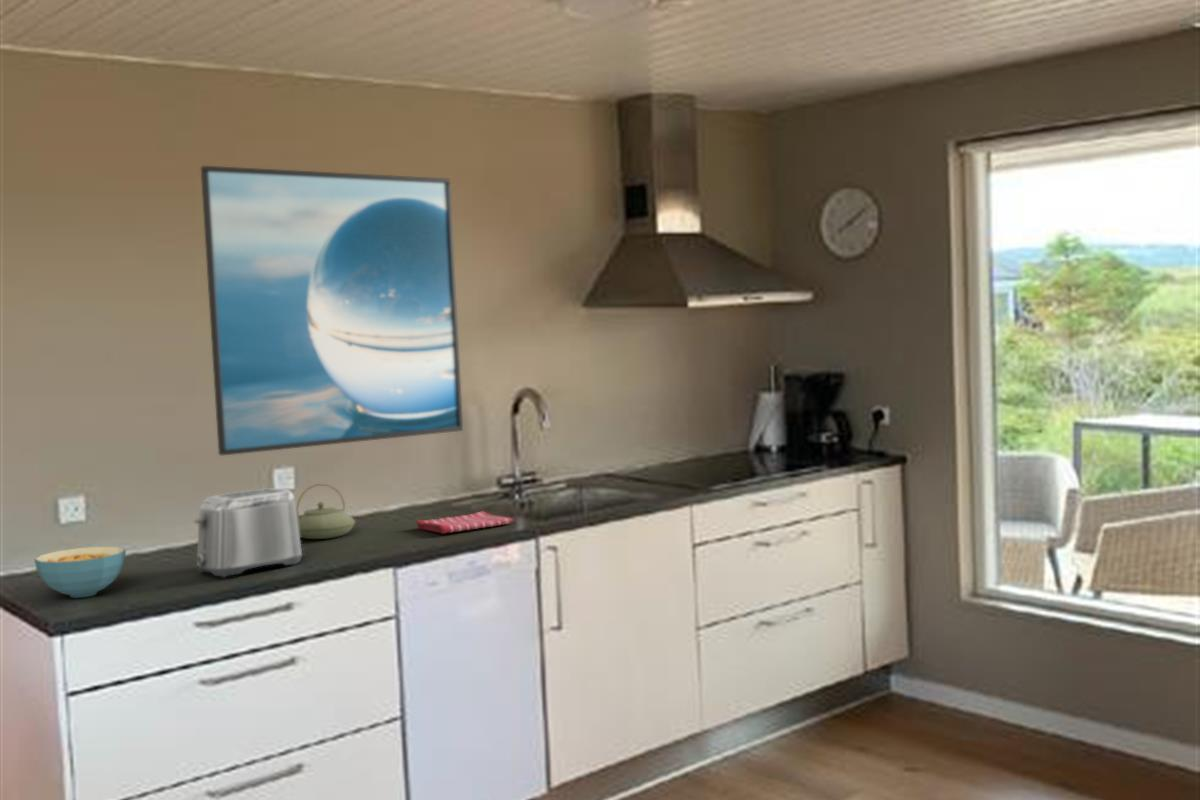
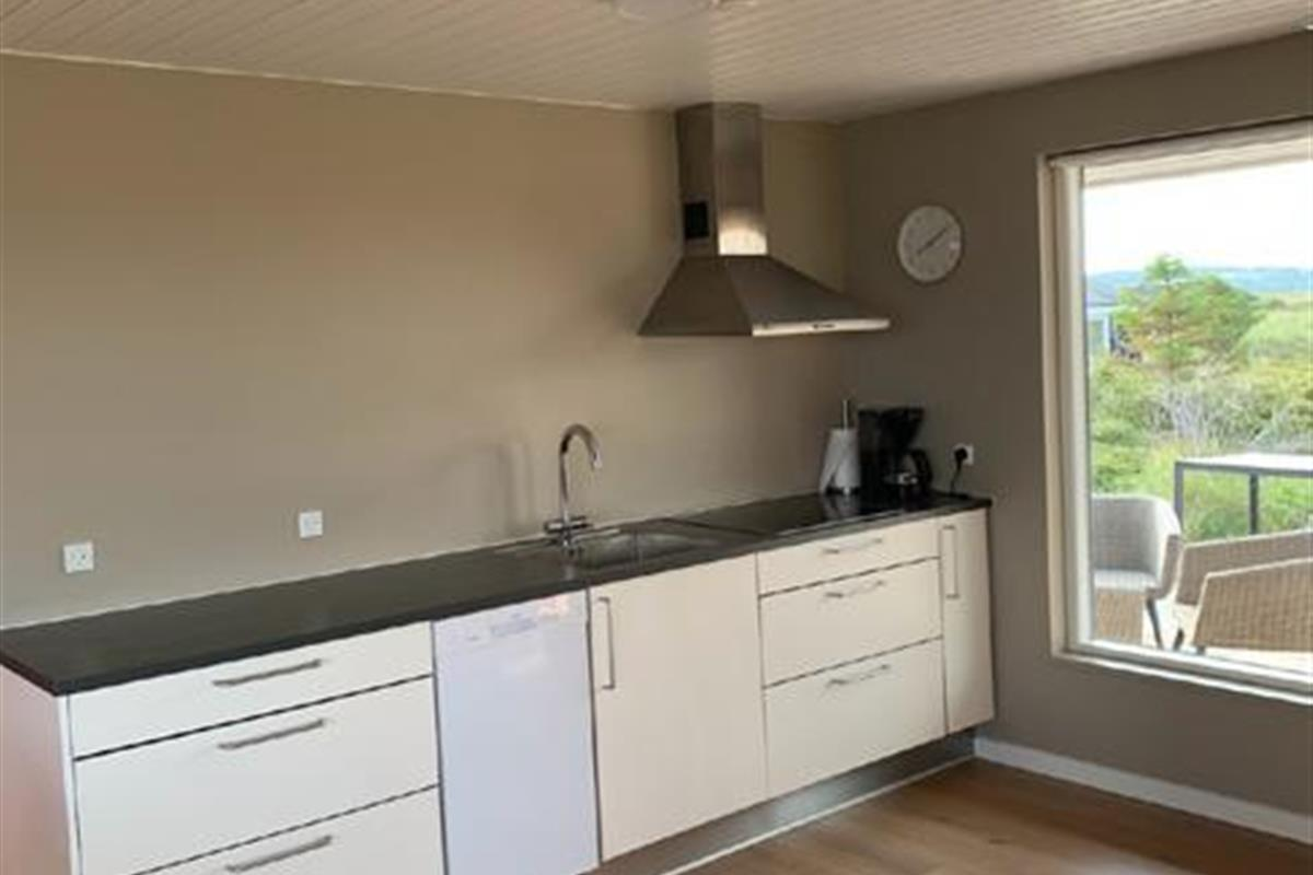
- cereal bowl (82, 574)
- dish towel (464, 522)
- toaster (253, 530)
- teapot (316, 510)
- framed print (341, 308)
